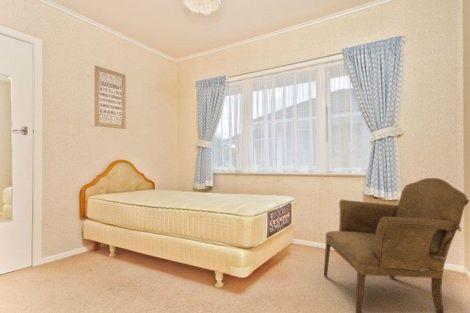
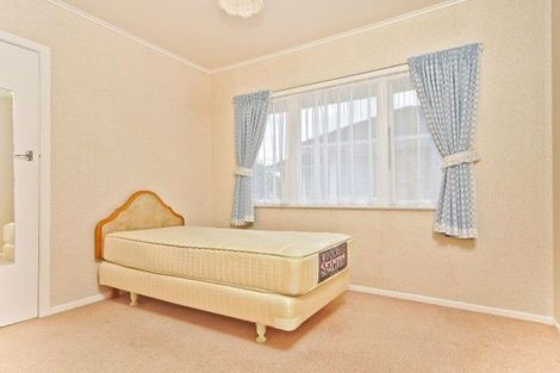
- armchair (388, 235)
- wall art (110, 99)
